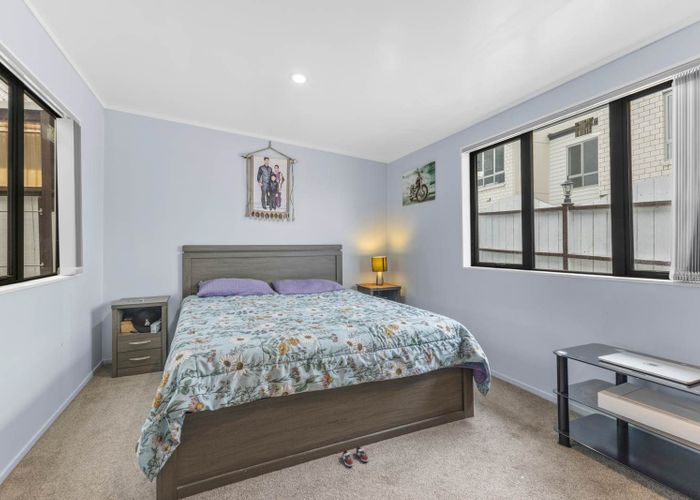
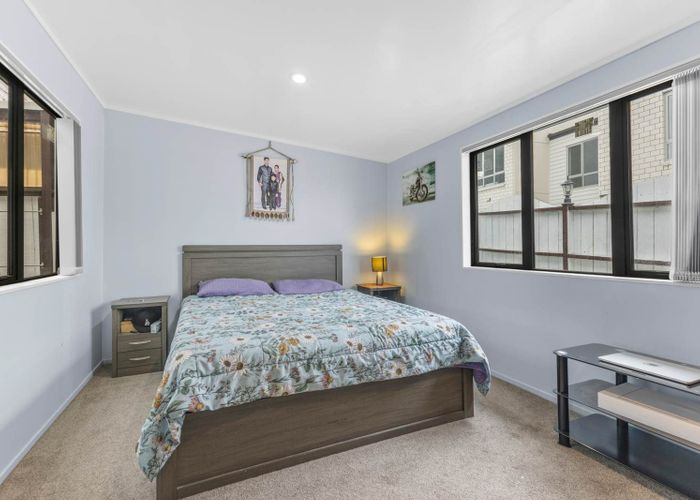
- sneaker (356, 453)
